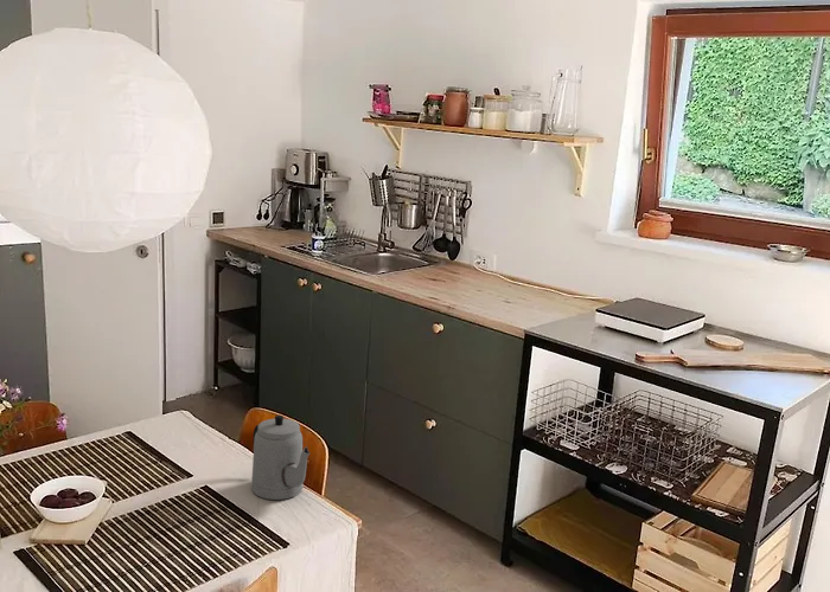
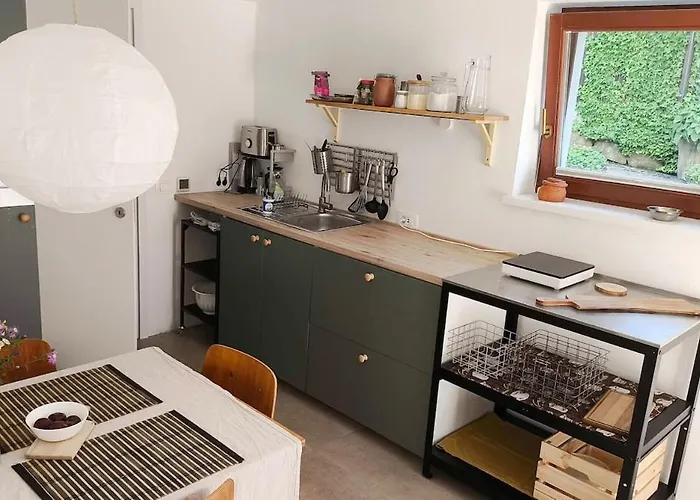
- teapot (280, 453)
